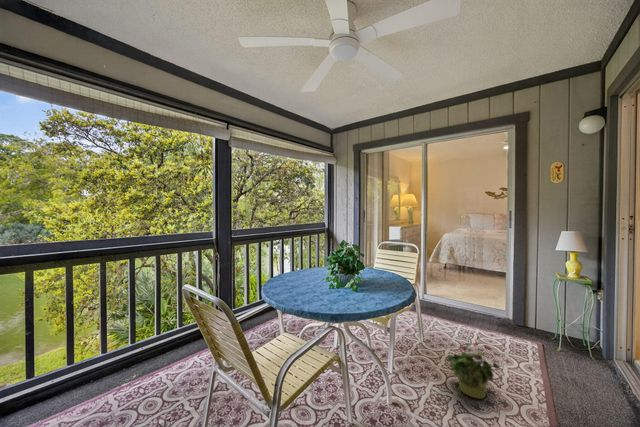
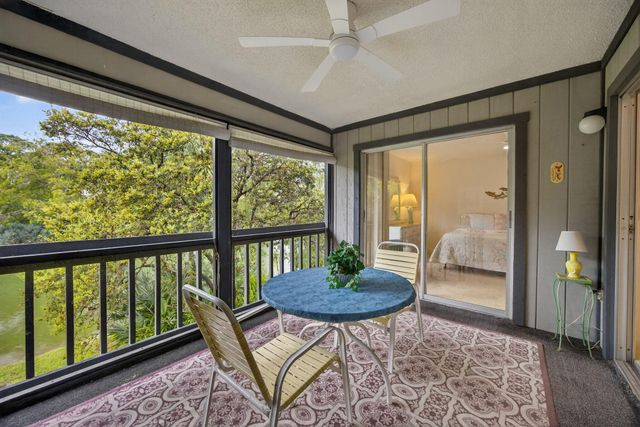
- potted plant (468, 364)
